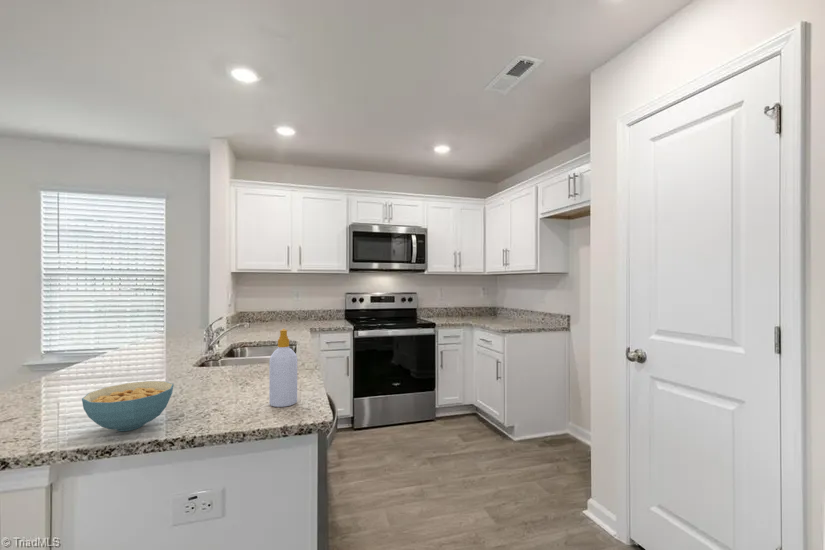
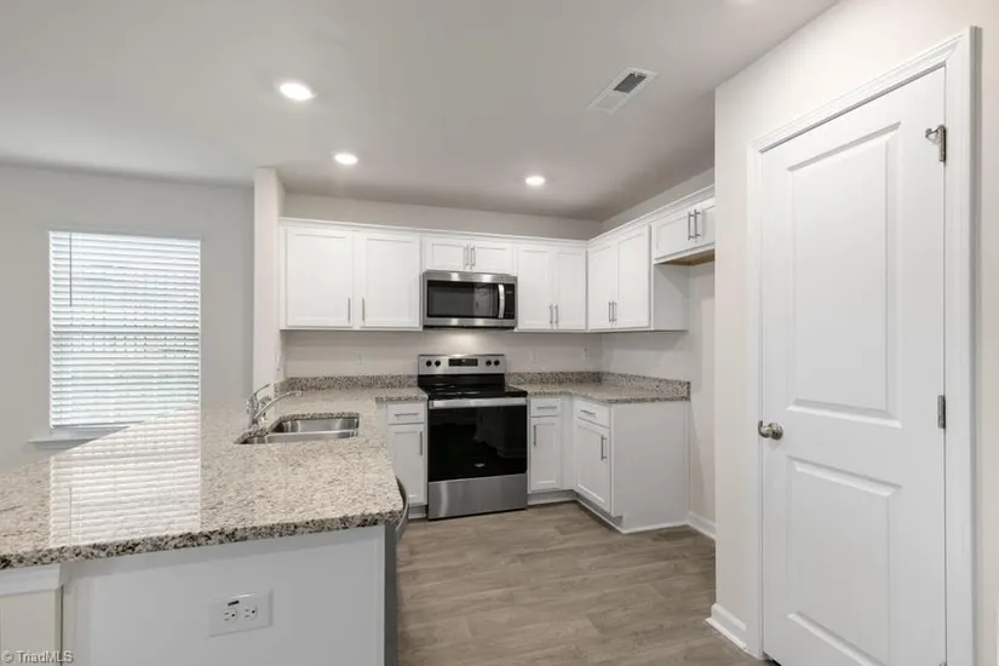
- soap bottle (283, 366)
- cereal bowl (130, 408)
